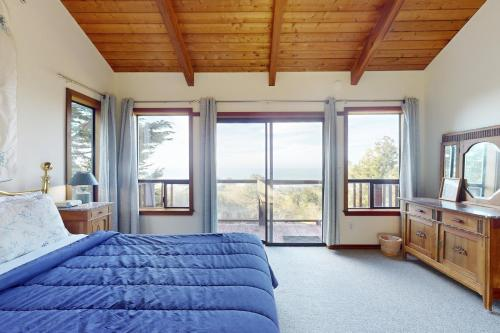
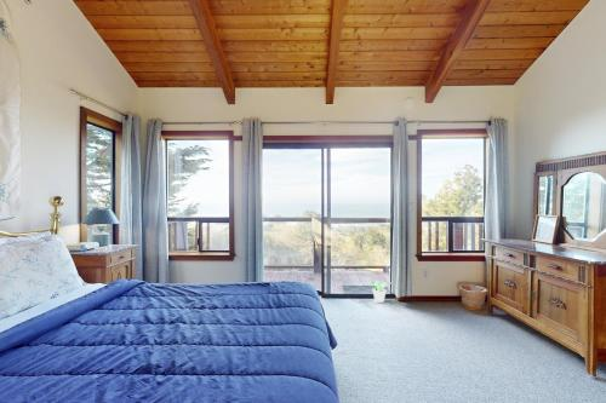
+ potted plant (381, 292)
